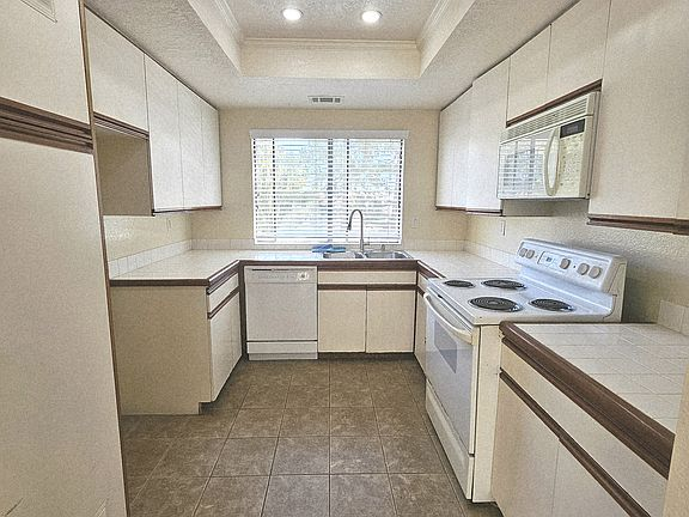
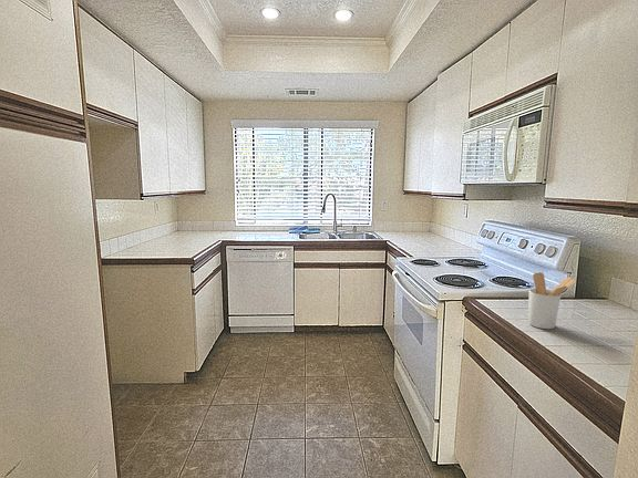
+ utensil holder (550, 300)
